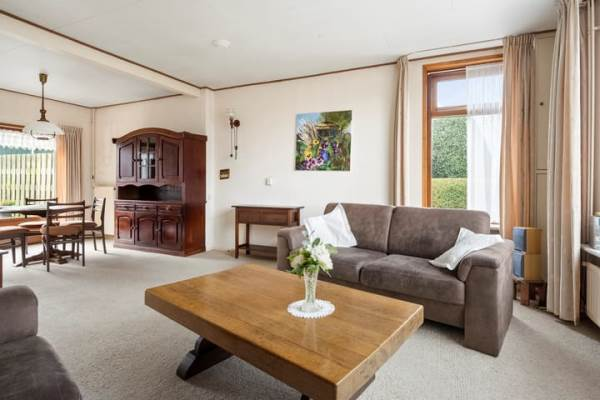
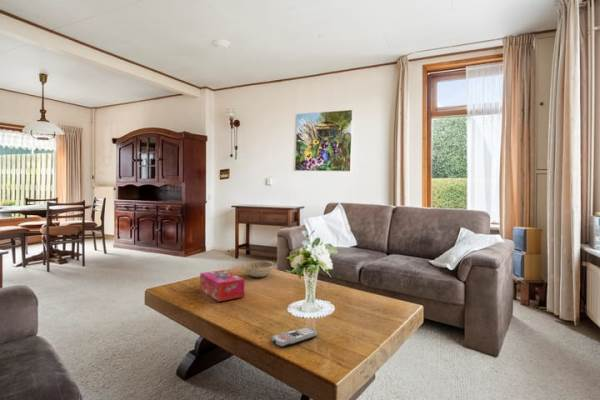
+ decorative bowl (258, 269)
+ remote control (295, 336)
+ tissue box (221, 284)
